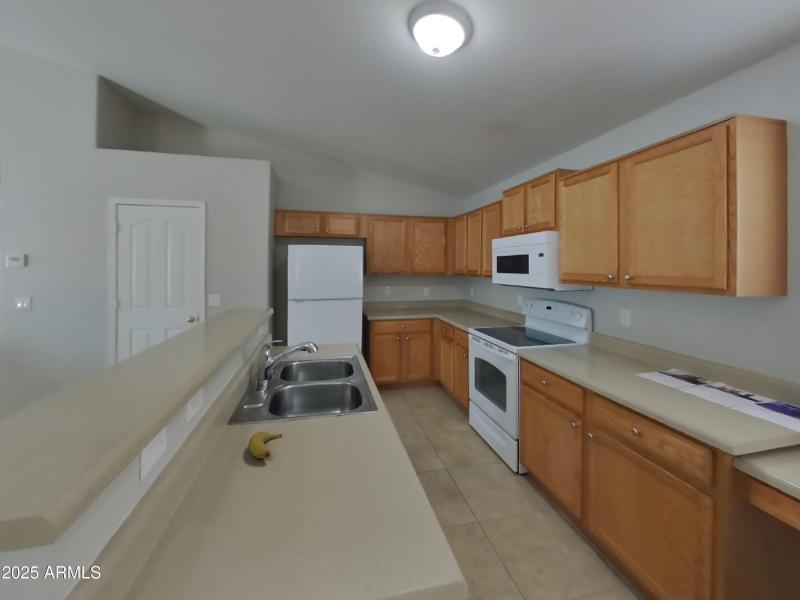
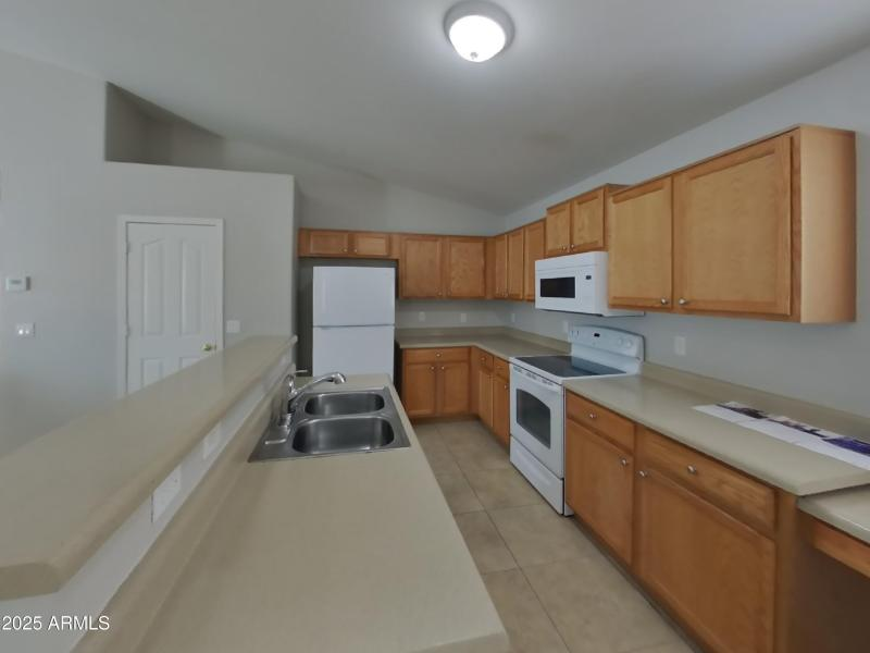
- banana (265, 441)
